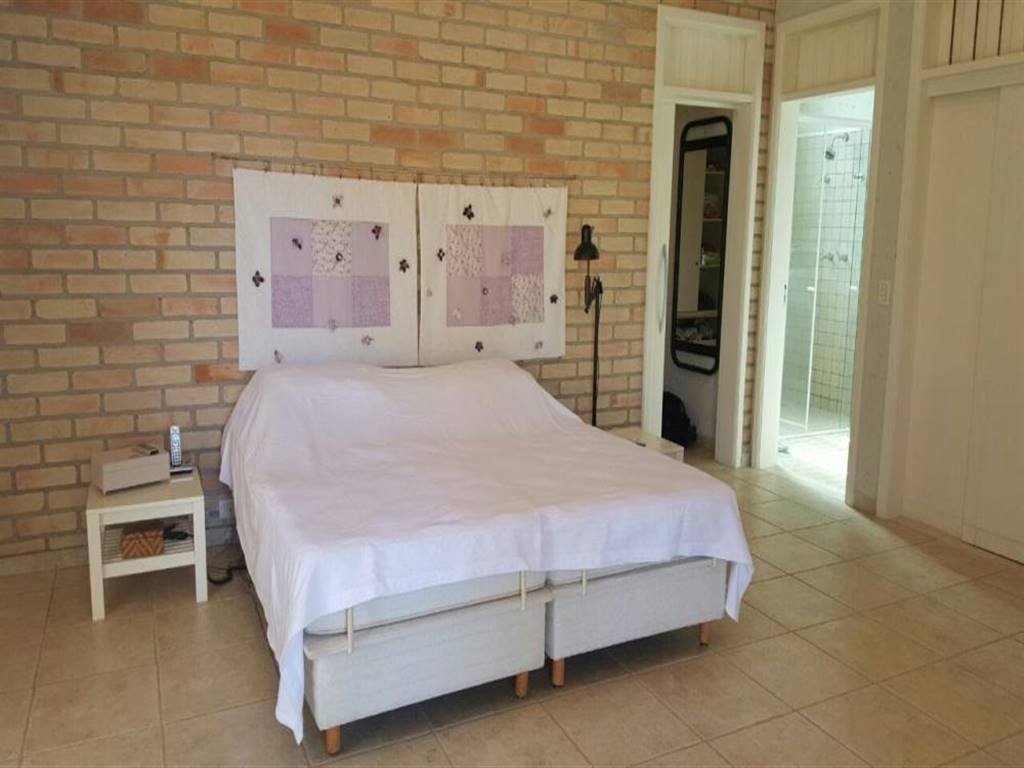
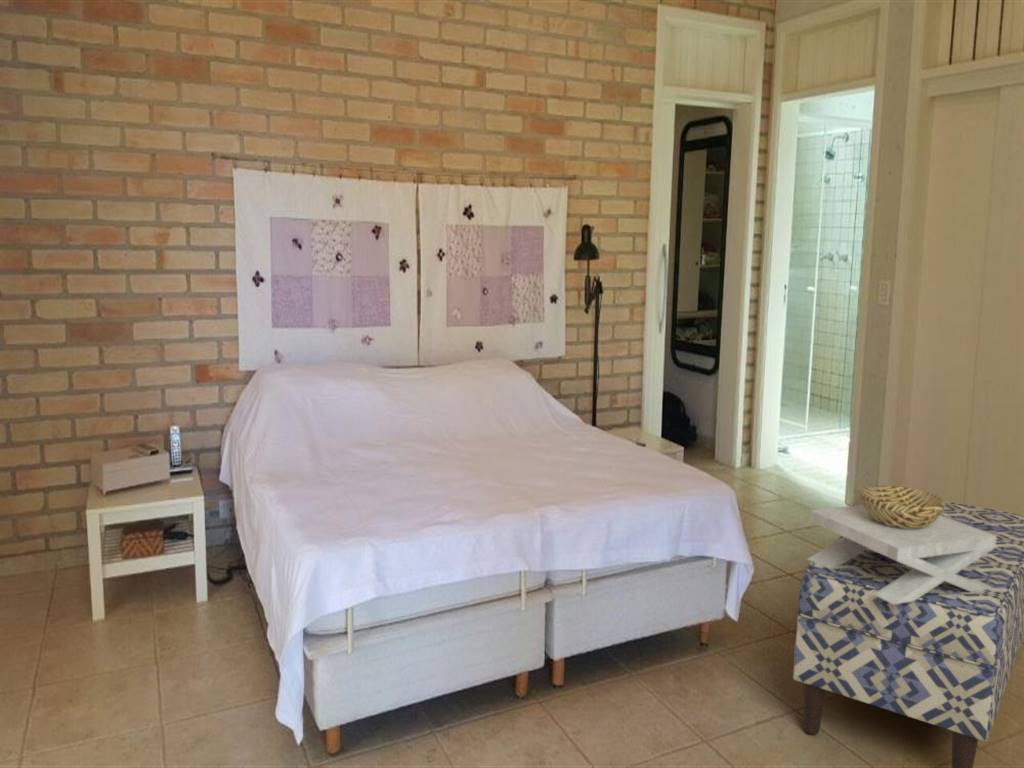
+ decorative bowl (898, 534)
+ bench (926, 614)
